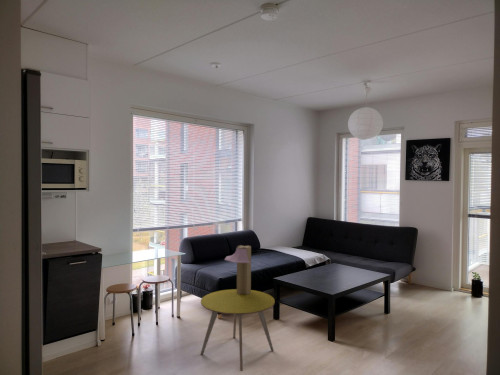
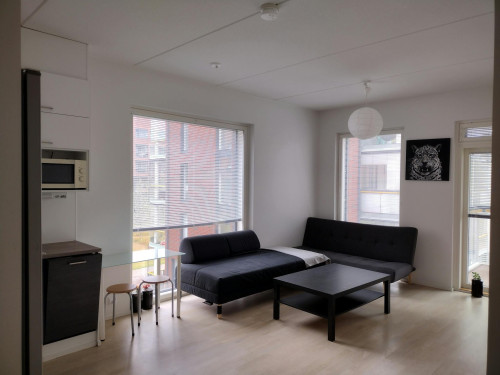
- side table (239, 326)
- table lamp (239, 270)
